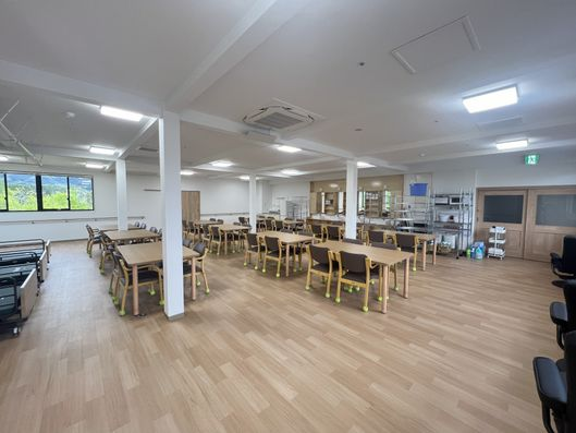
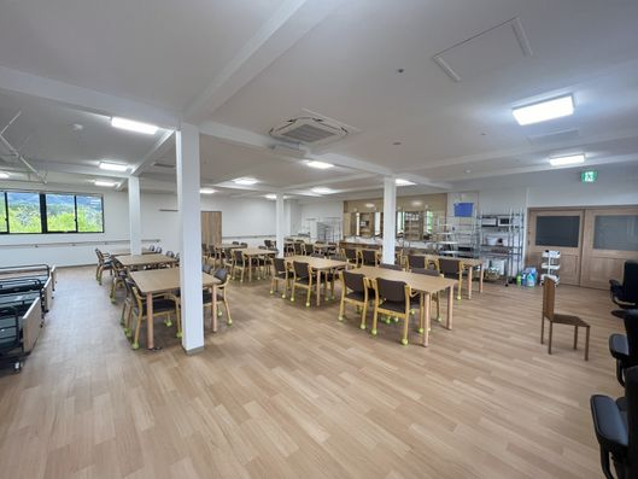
+ dining chair (564, 315)
